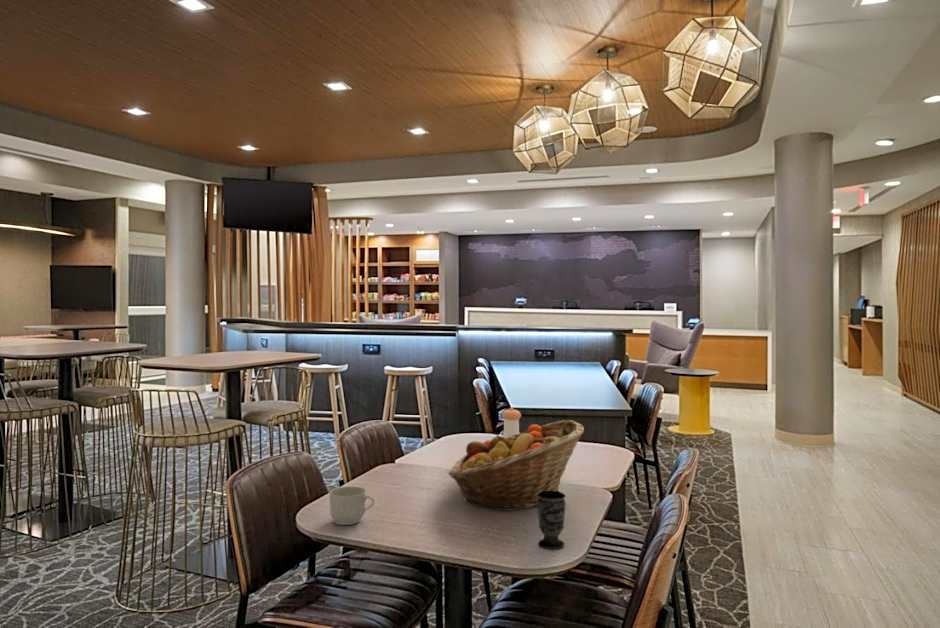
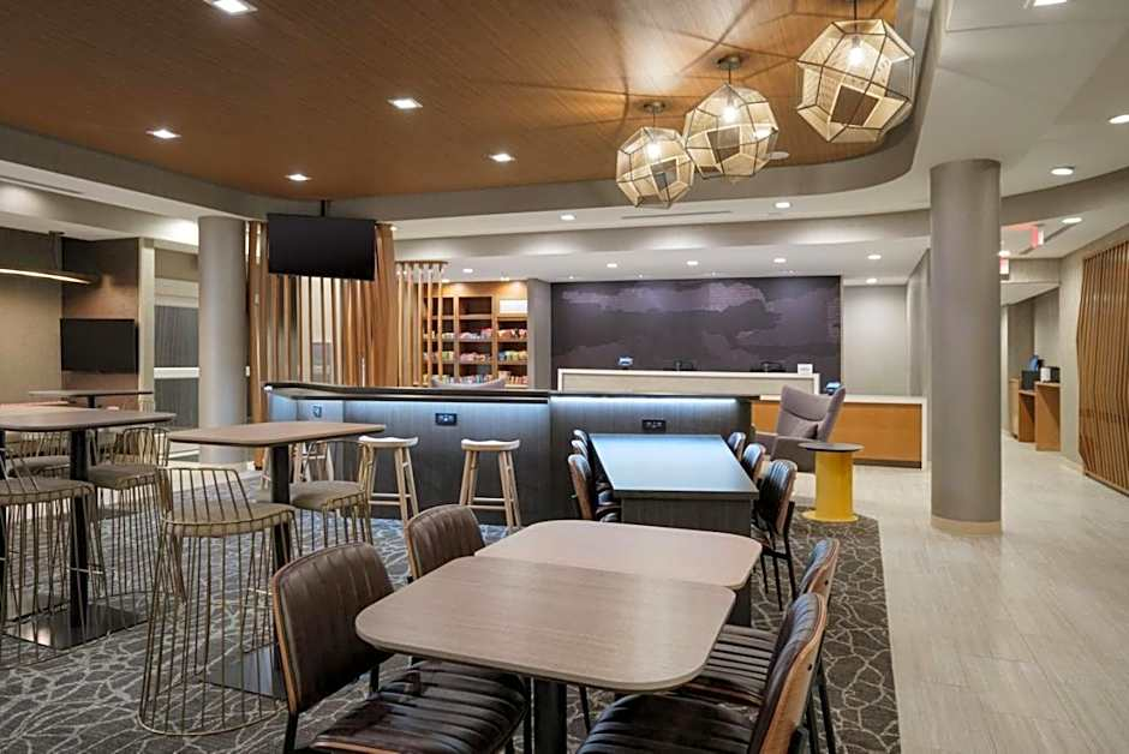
- cup (551, 519)
- pepper shaker (511, 433)
- fruit basket (517, 459)
- mug (352, 506)
